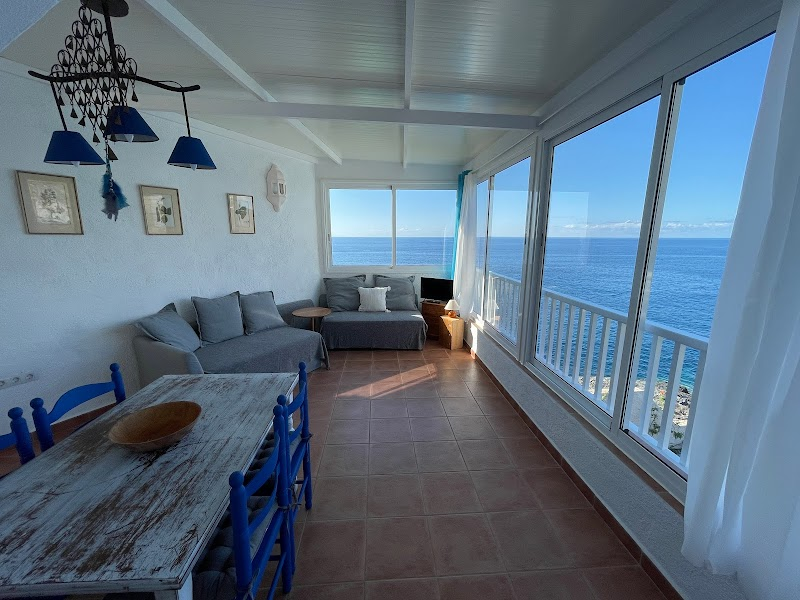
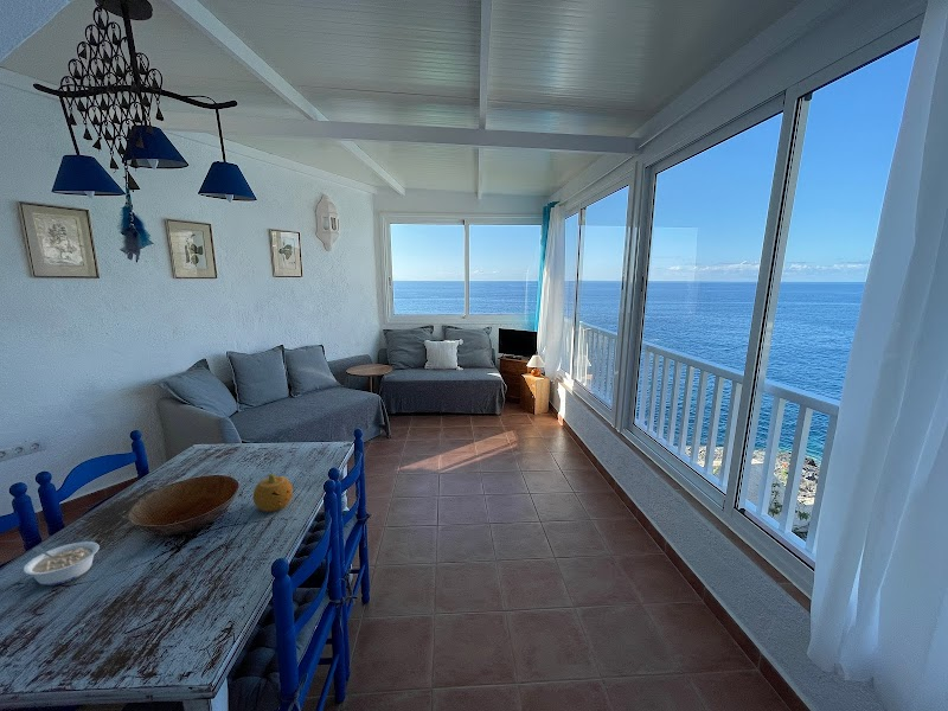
+ fruit (273, 489)
+ legume (60, 564)
